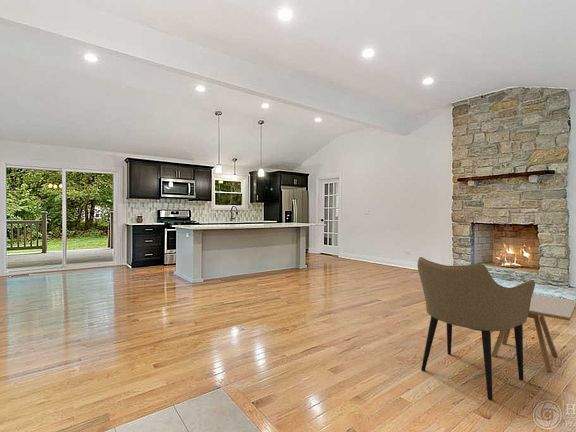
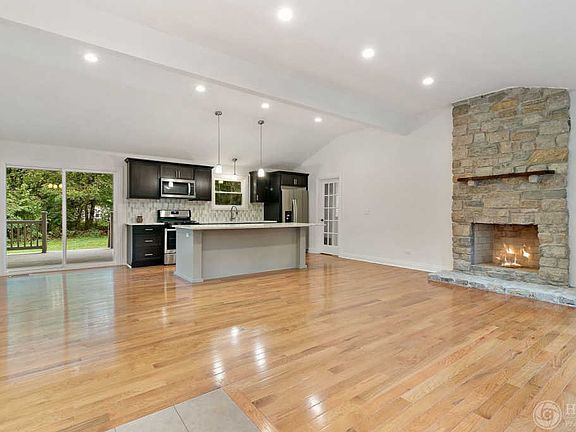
- armchair (465, 316)
- side table (535, 325)
